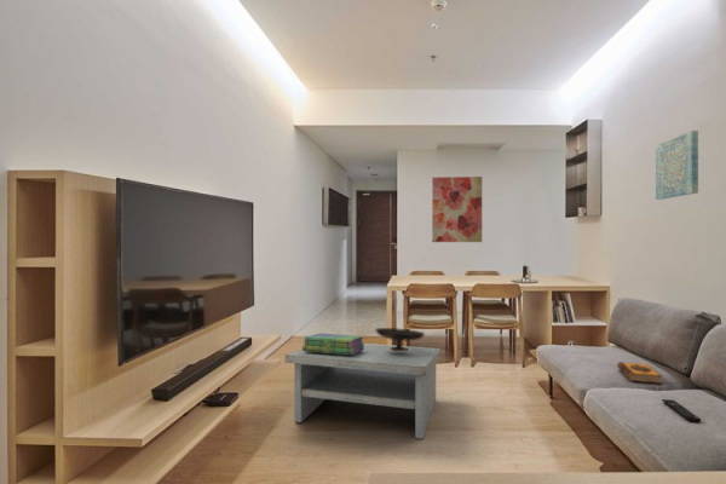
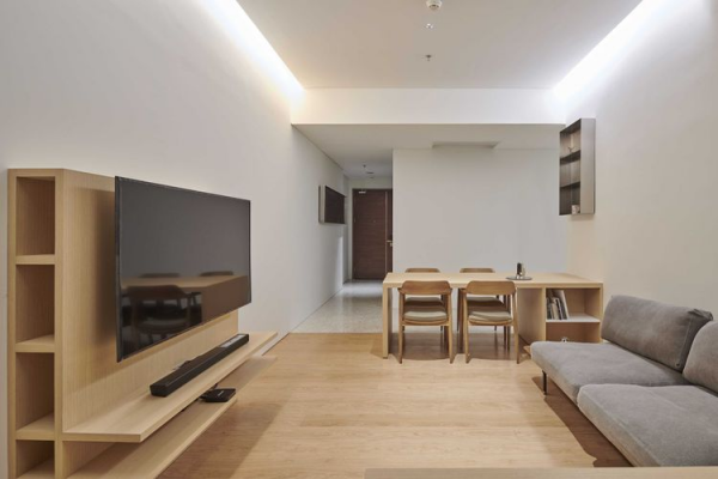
- remote control (680, 410)
- wall art (675, 167)
- coffee table (368, 379)
- wall art (456, 209)
- decorative bowl (399, 339)
- hardback book (638, 371)
- stack of books (334, 344)
